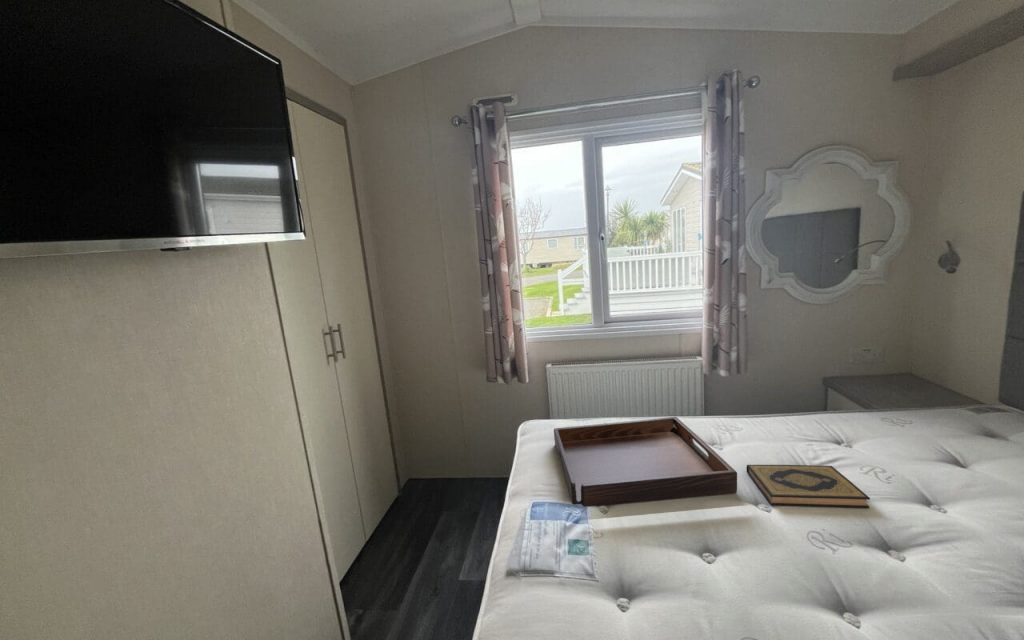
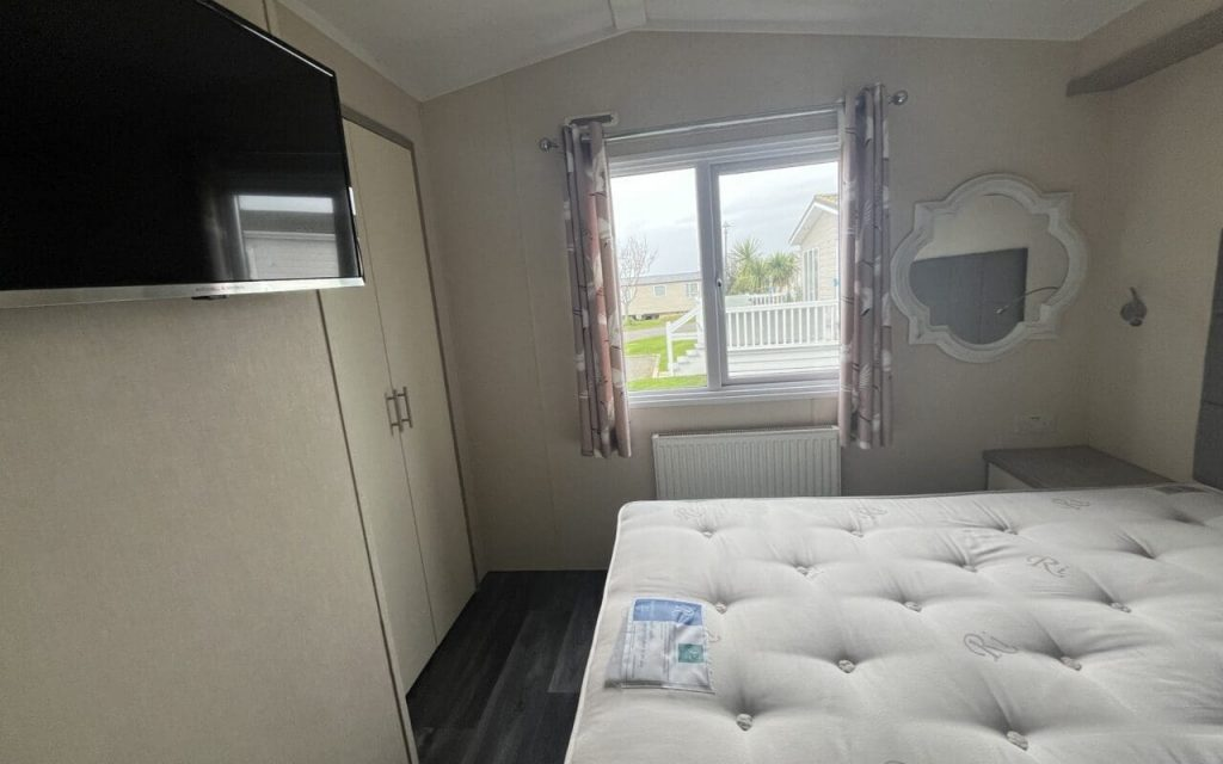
- serving tray (632, 455)
- hardback book (802, 484)
